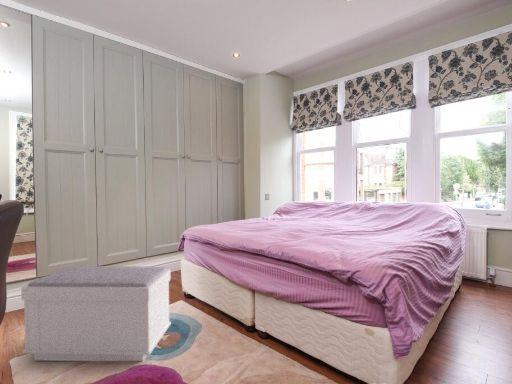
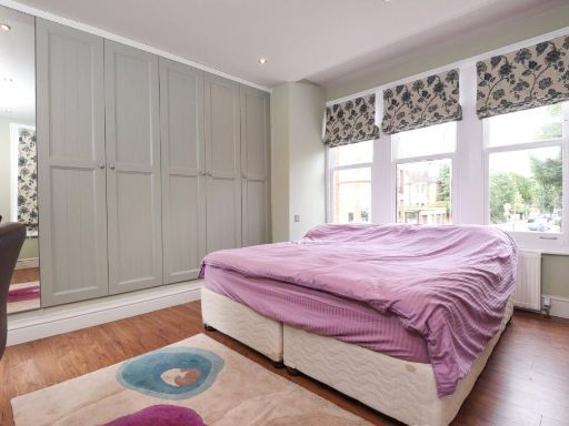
- bench (103, 308)
